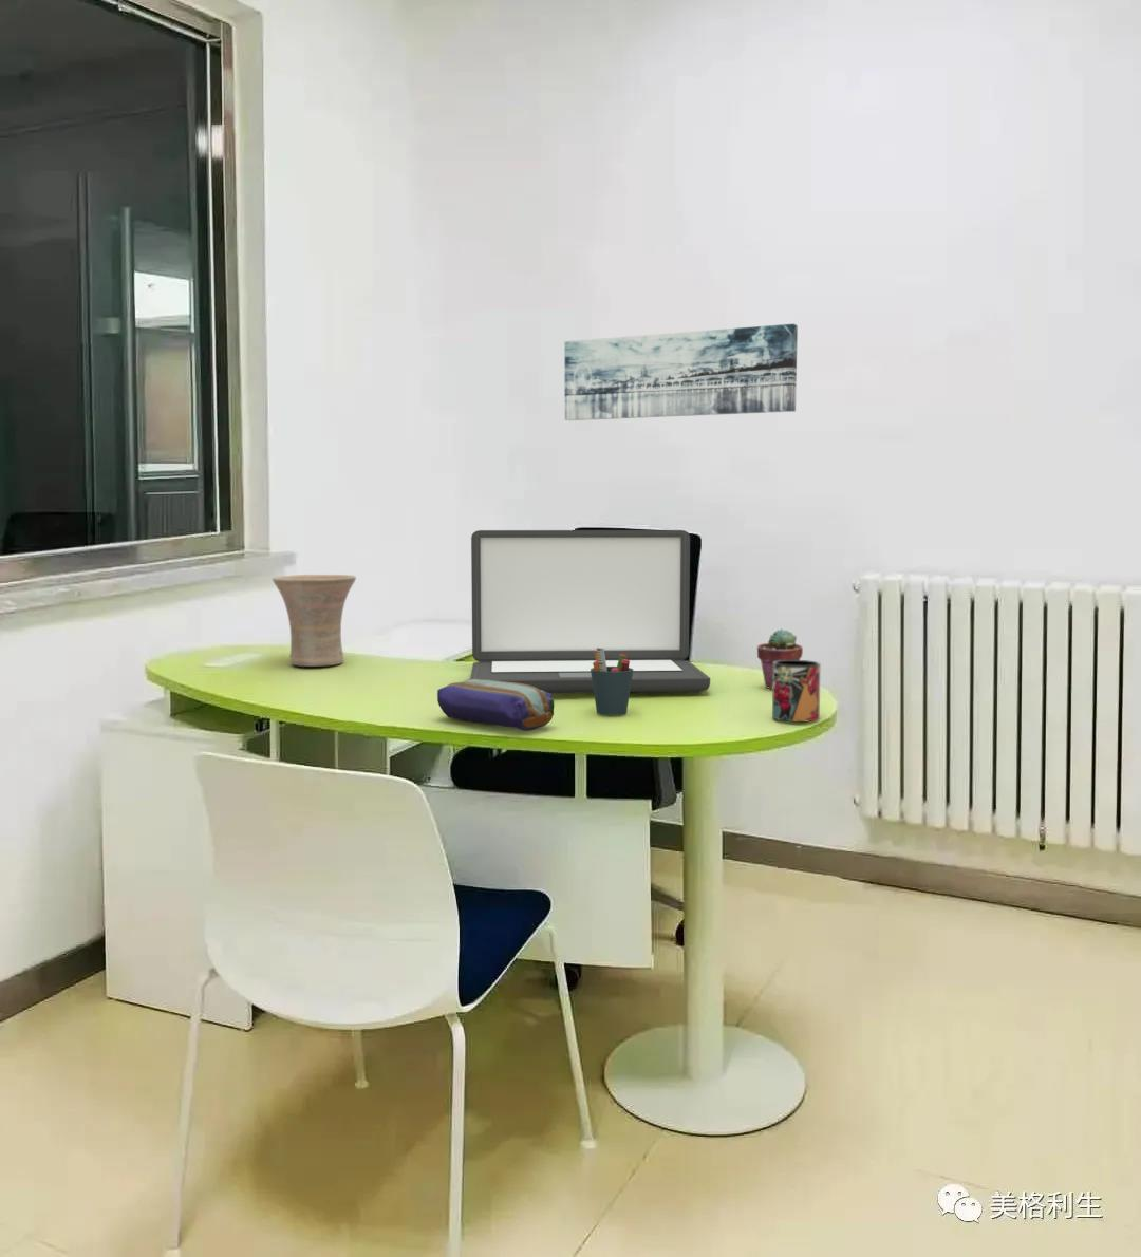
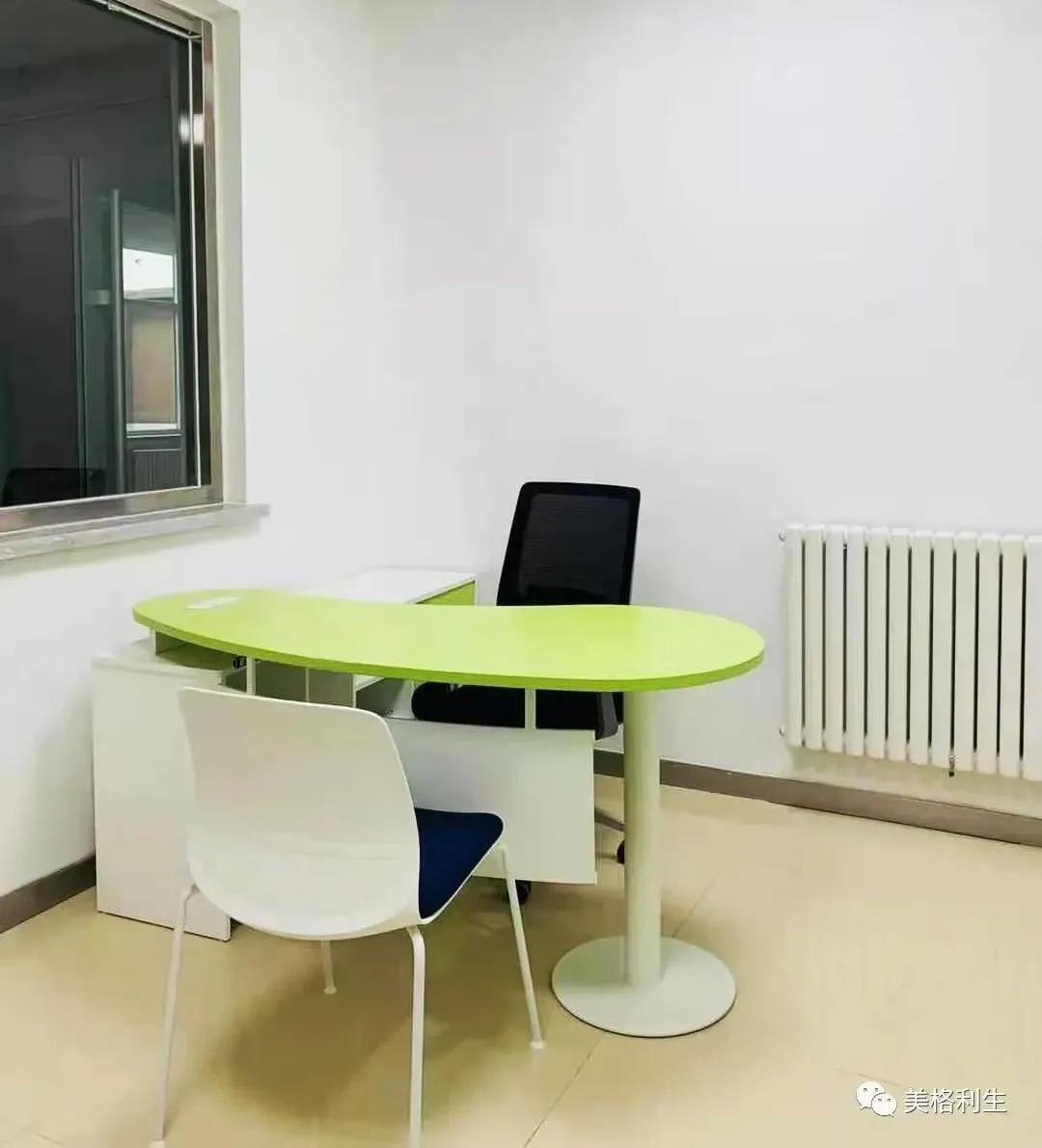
- pen holder (611, 678)
- potted succulent (780, 658)
- pencil case (495, 703)
- laptop (586, 608)
- mug (798, 689)
- wall art (676, 374)
- vase (315, 620)
